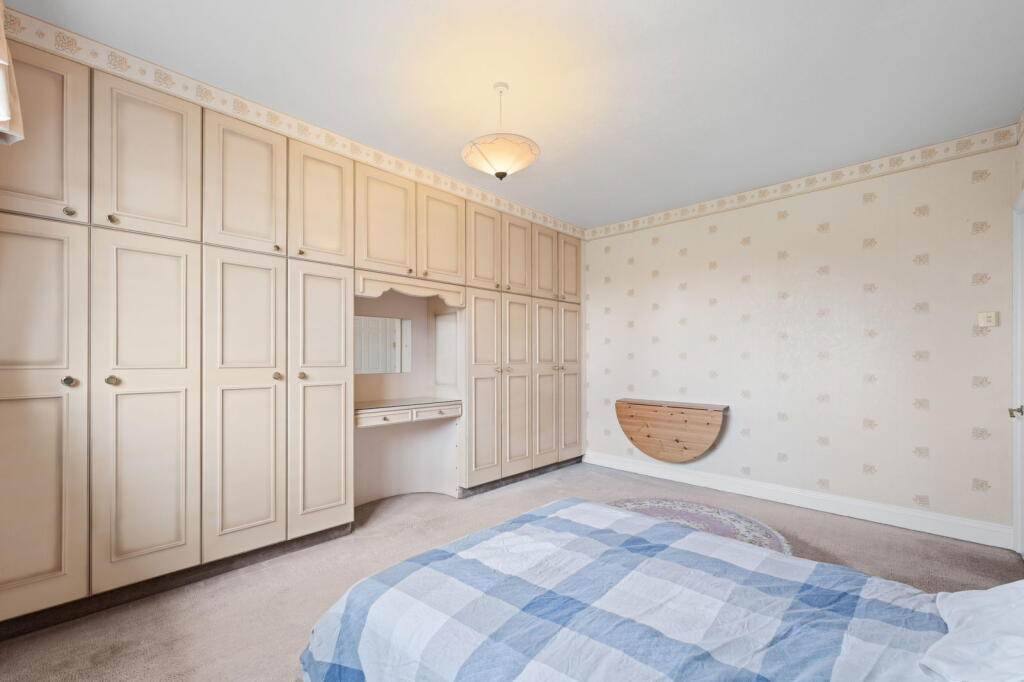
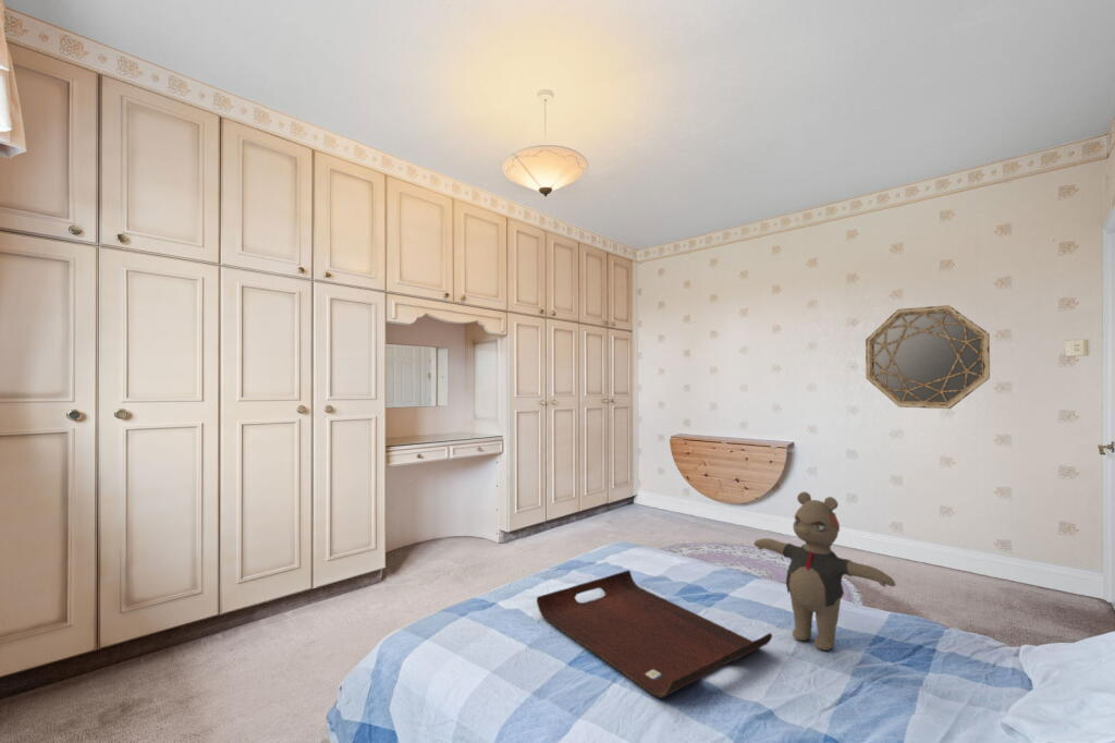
+ teddy bear (814, 568)
+ serving tray (645, 622)
+ home mirror (923, 357)
